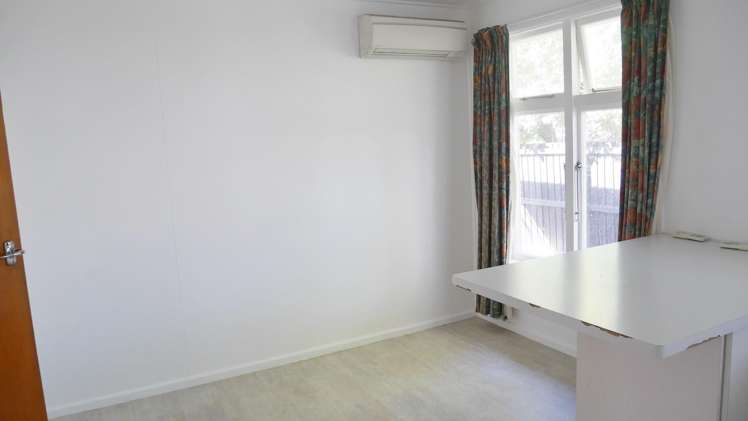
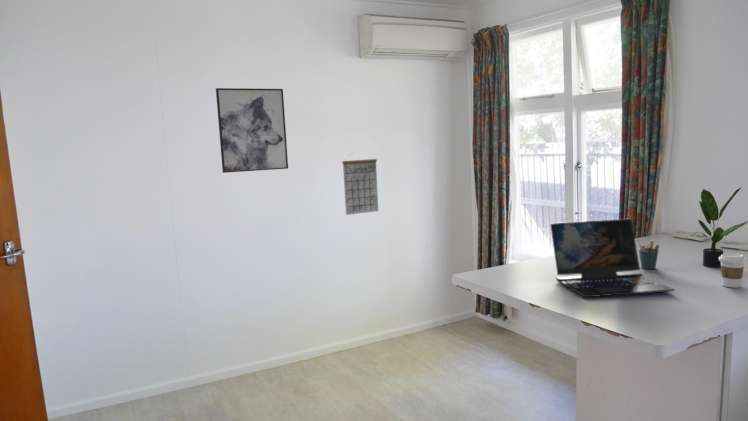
+ coffee cup (731, 270)
+ potted plant (720, 227)
+ laptop (608, 256)
+ calendar (360, 180)
+ pen holder (648, 253)
+ wall art (253, 130)
